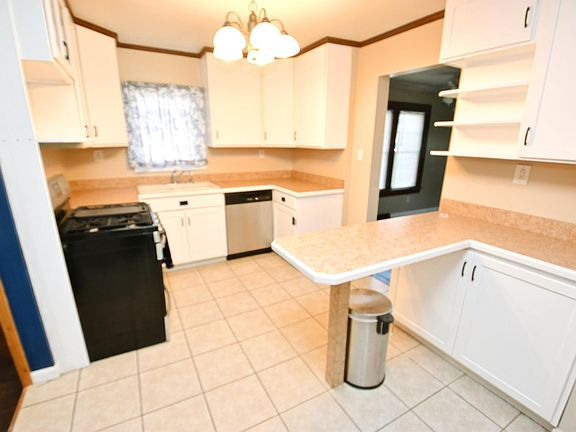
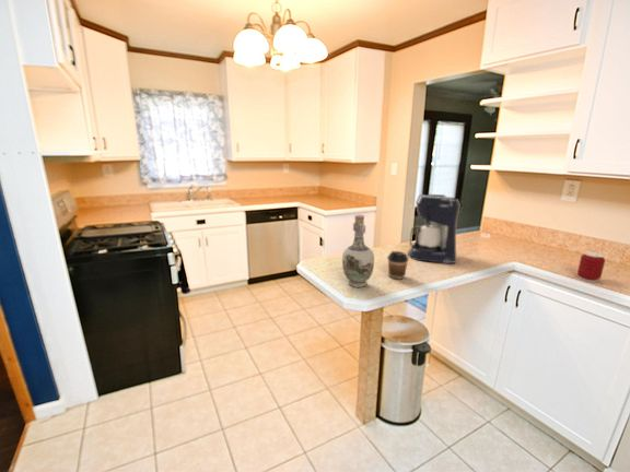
+ coffee cup (397, 263)
+ can (591, 267)
+ vase (358, 250)
+ coffee maker (435, 226)
